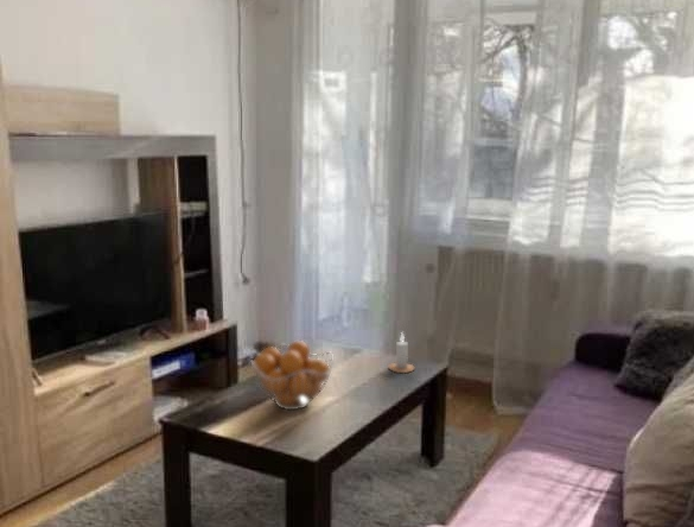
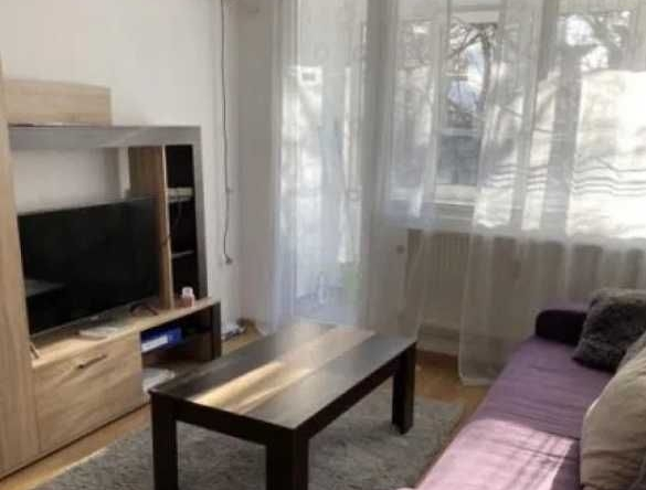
- candle (401, 349)
- fruit basket (292, 374)
